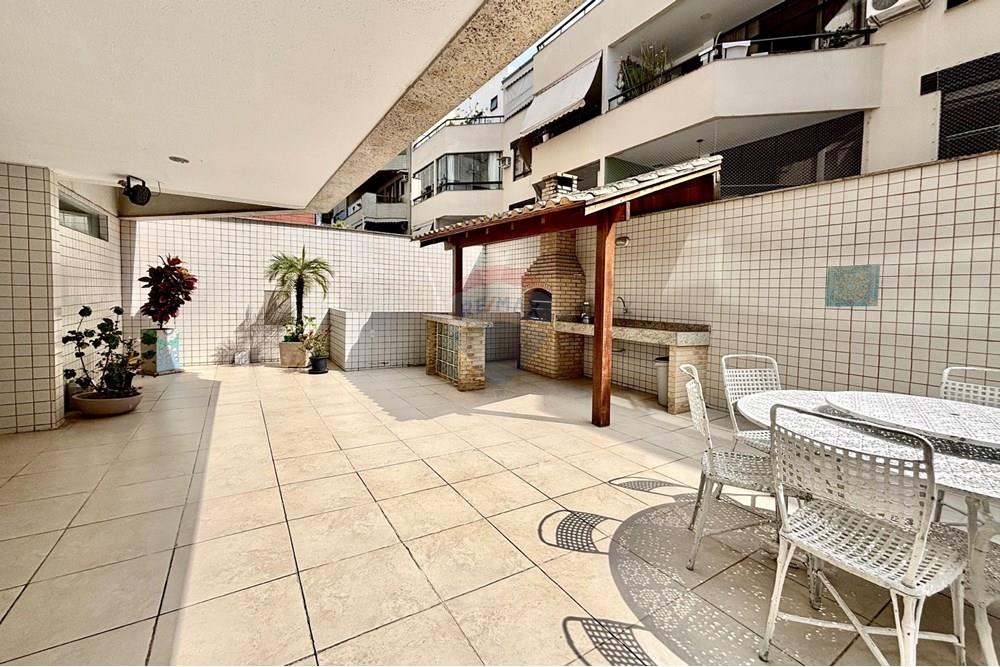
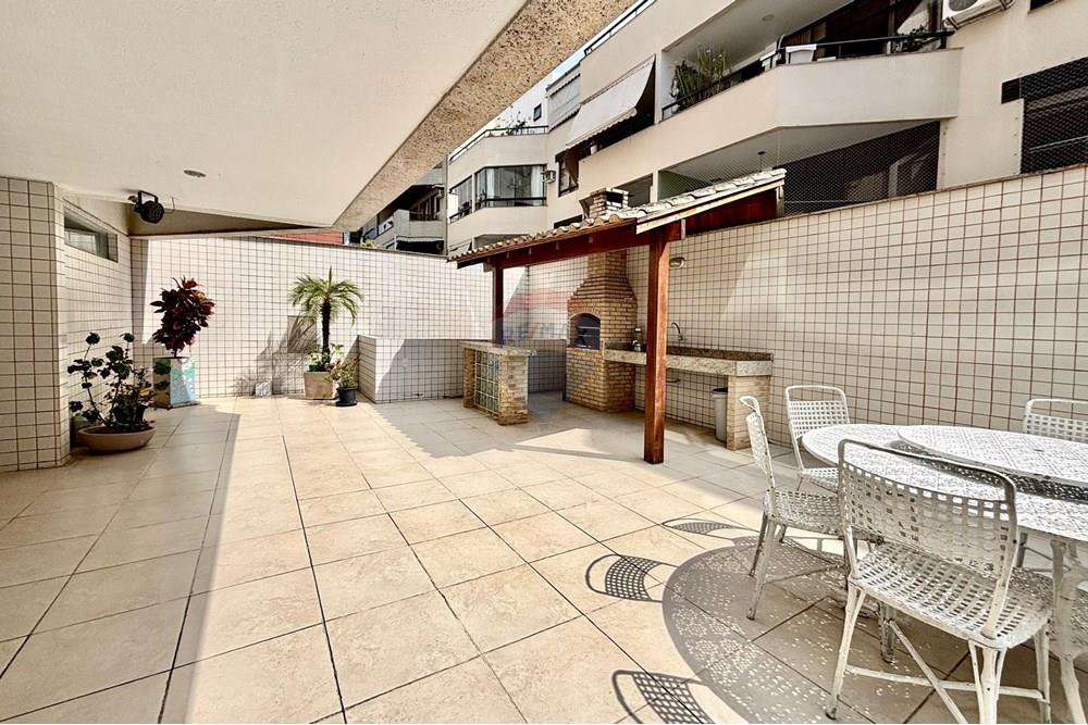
- wall art (851, 286)
